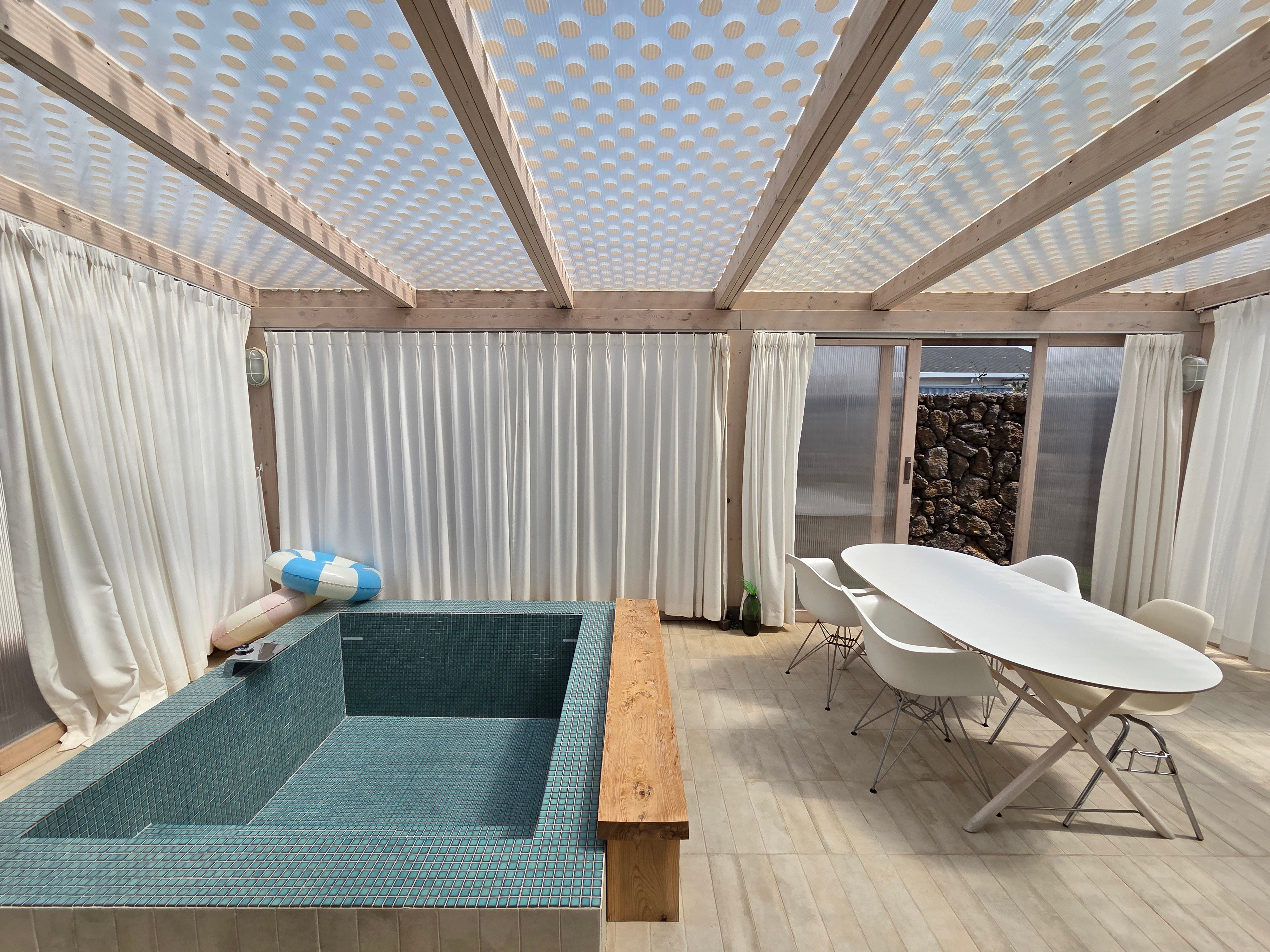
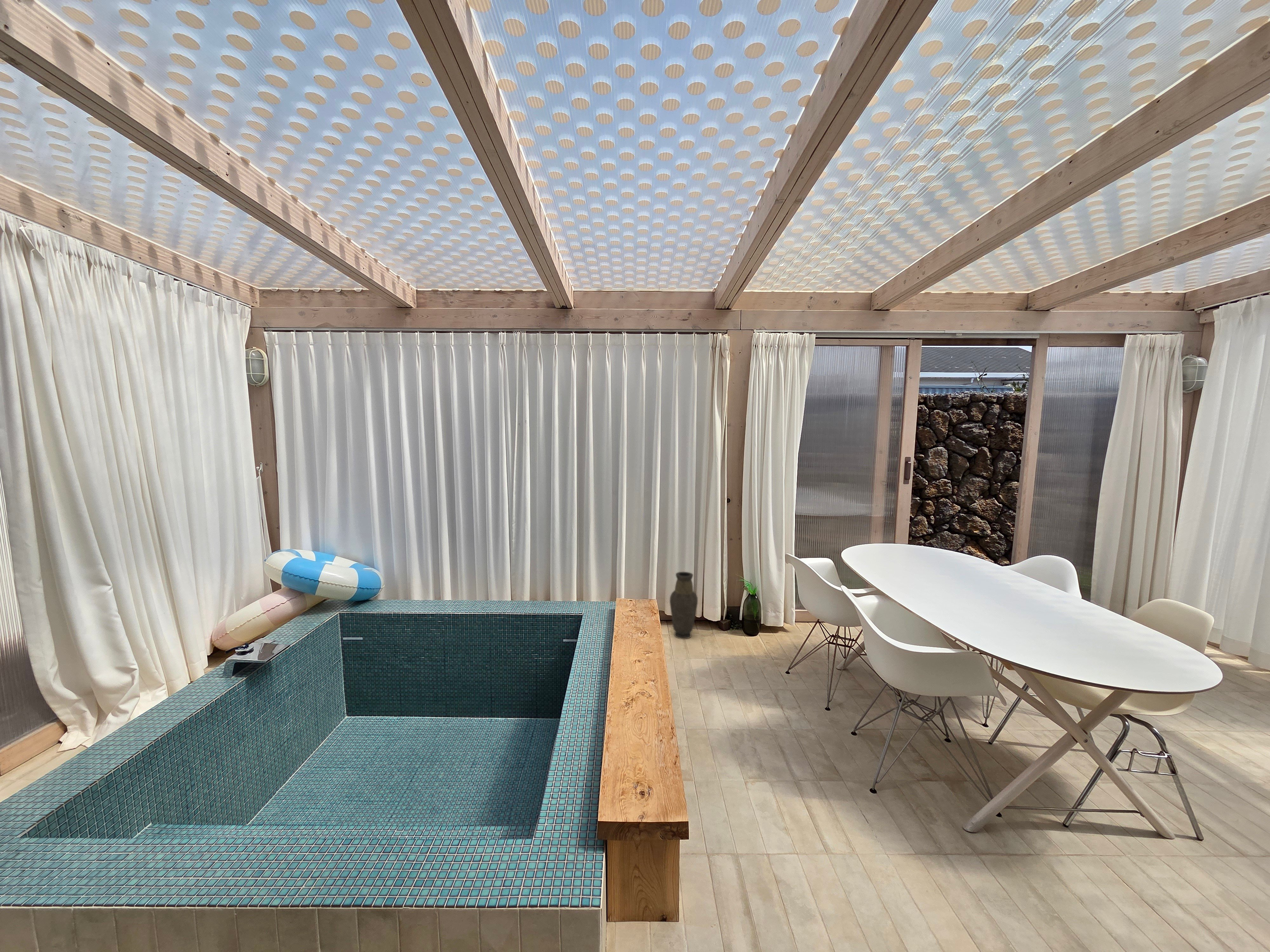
+ vase (684, 605)
